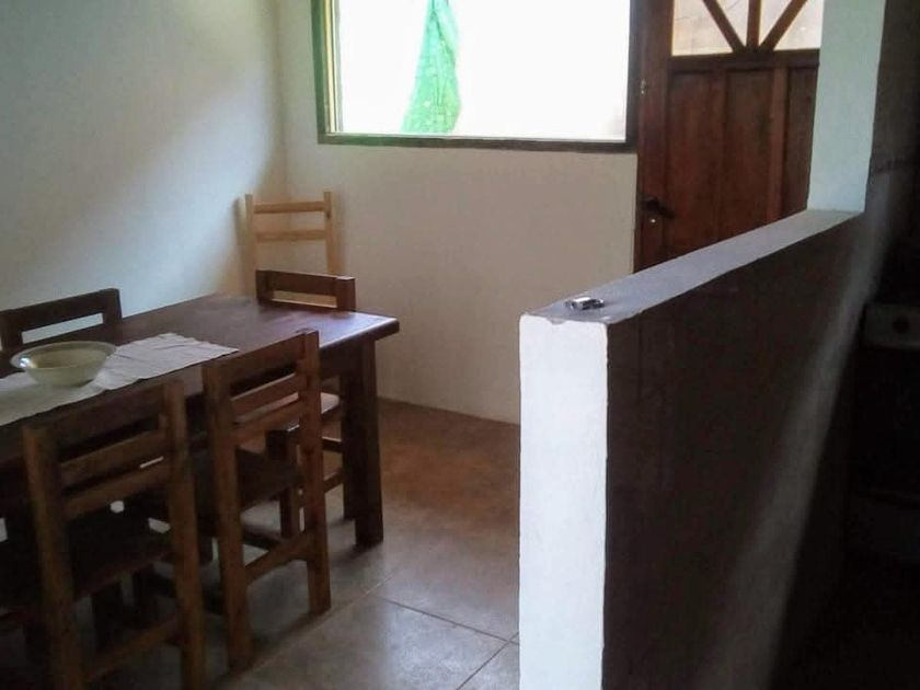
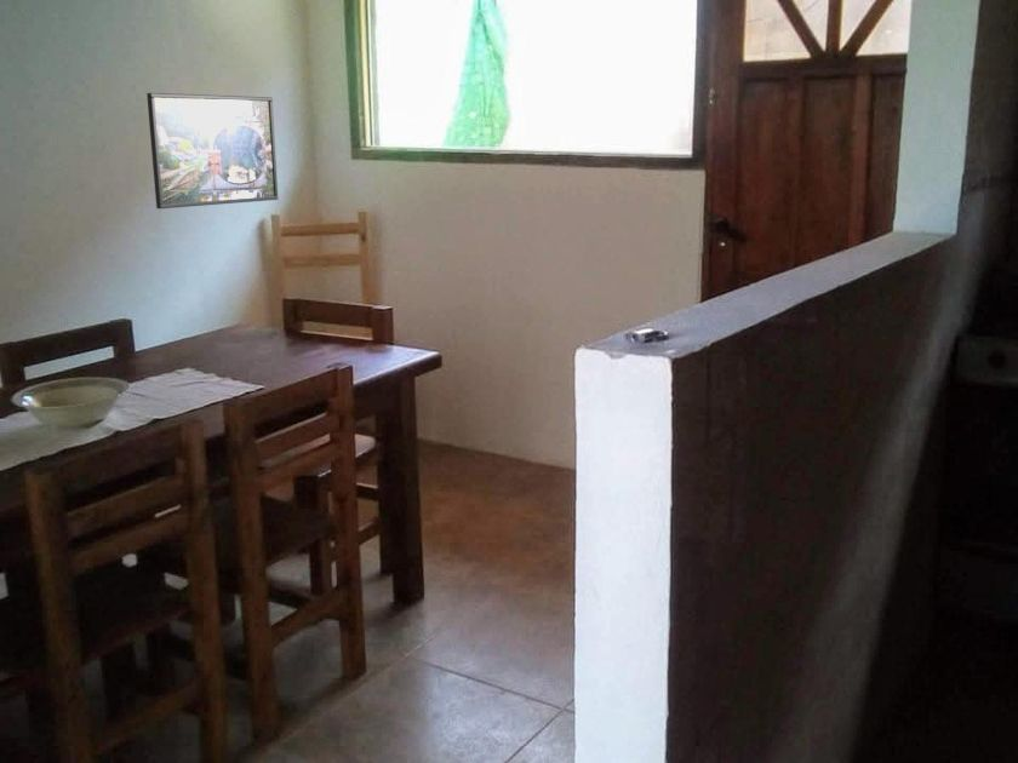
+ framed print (217, 150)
